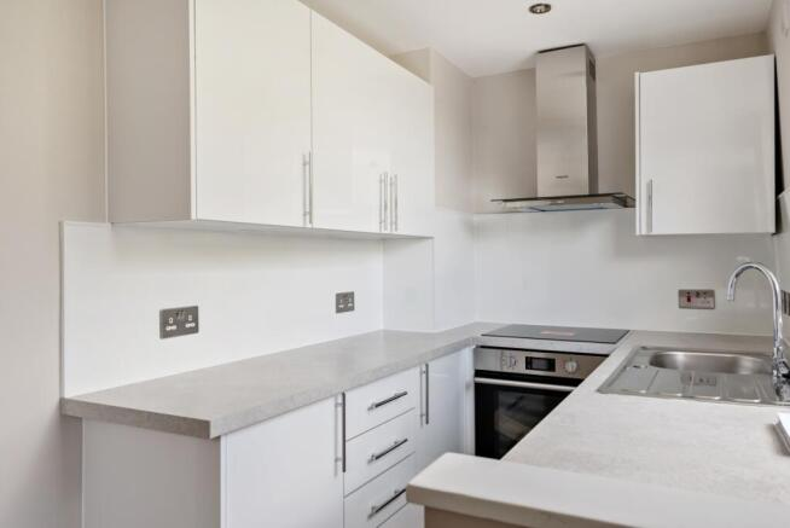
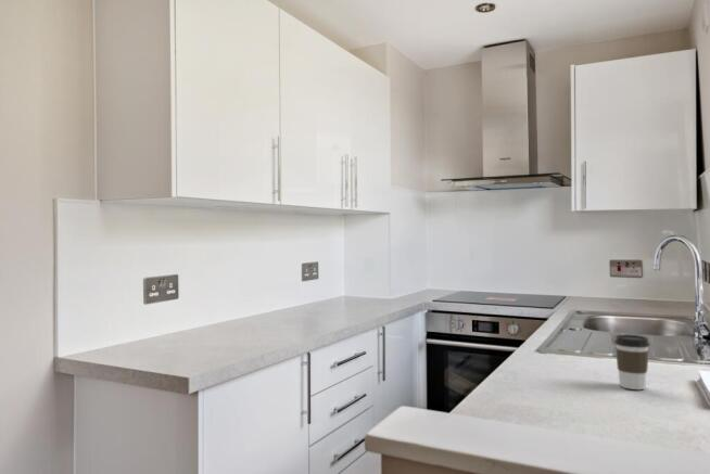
+ coffee cup (632, 361)
